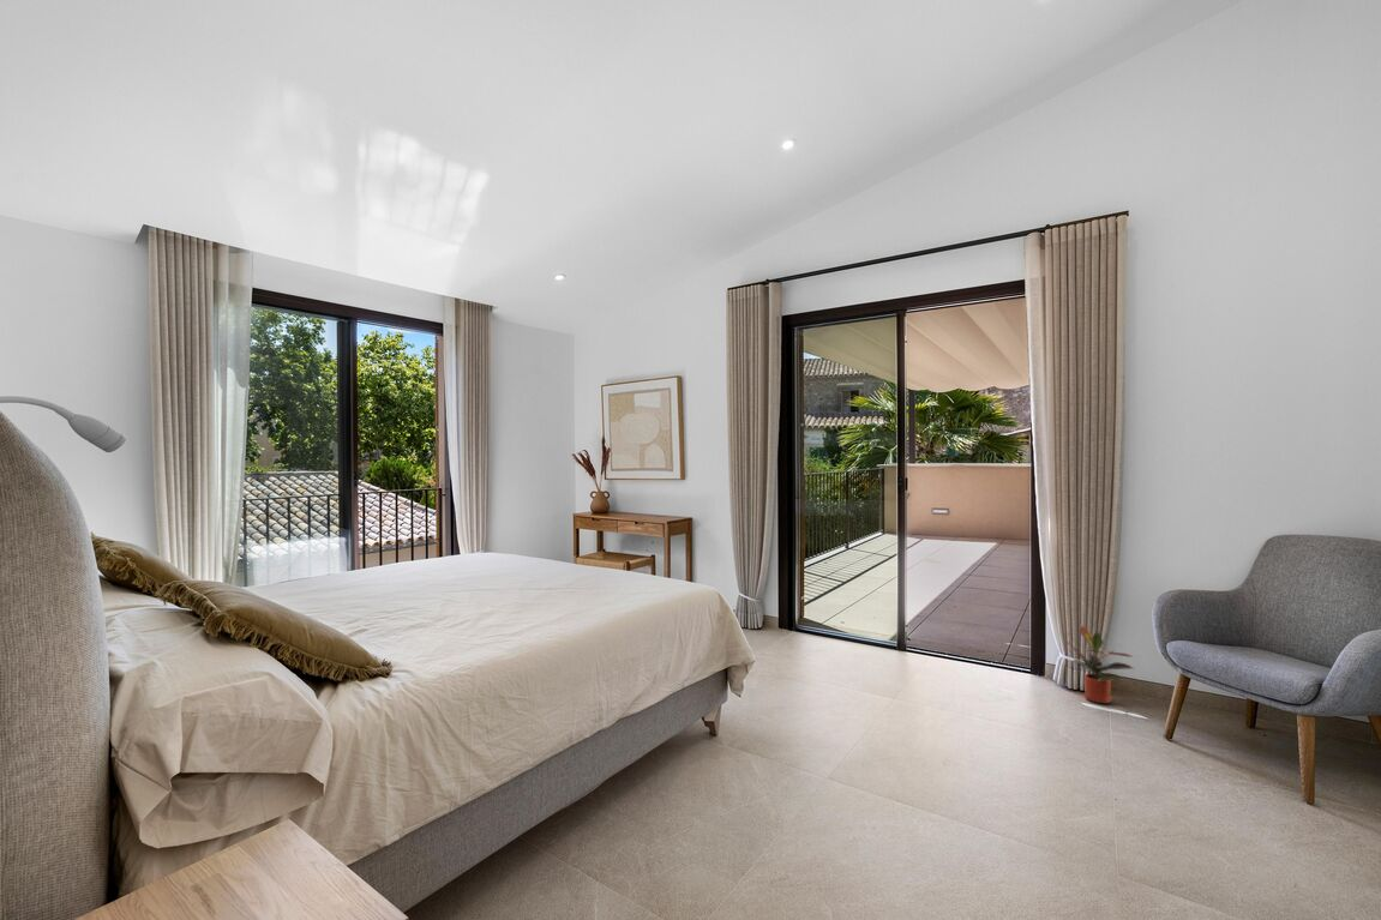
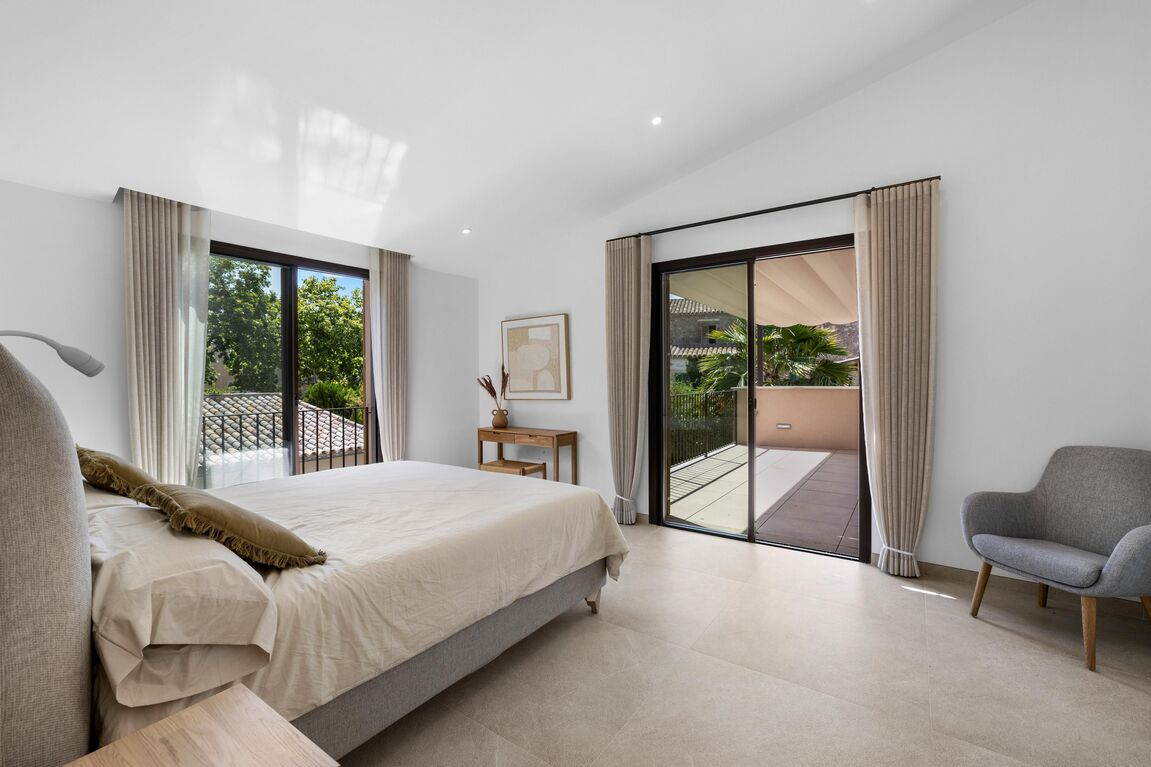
- potted plant (1099, 667)
